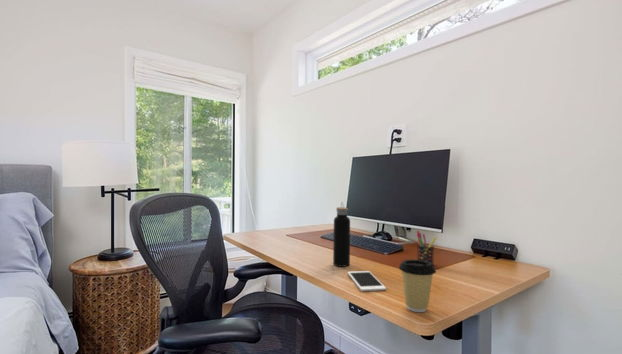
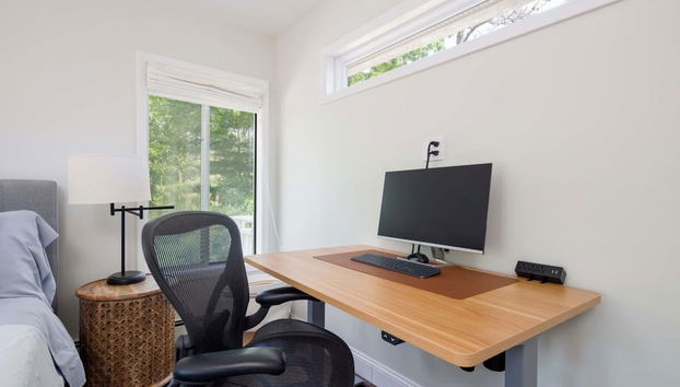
- water bottle (341, 233)
- coffee cup (416, 284)
- pen holder (423, 248)
- cell phone (365, 280)
